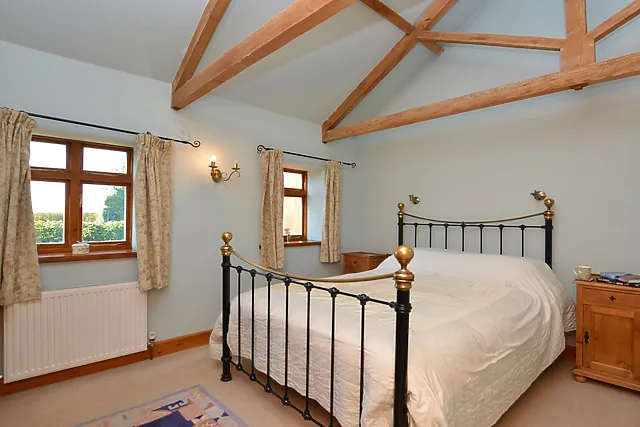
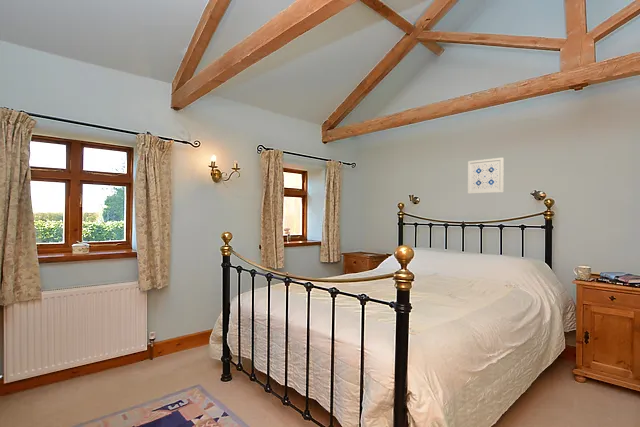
+ wall art (485, 176)
